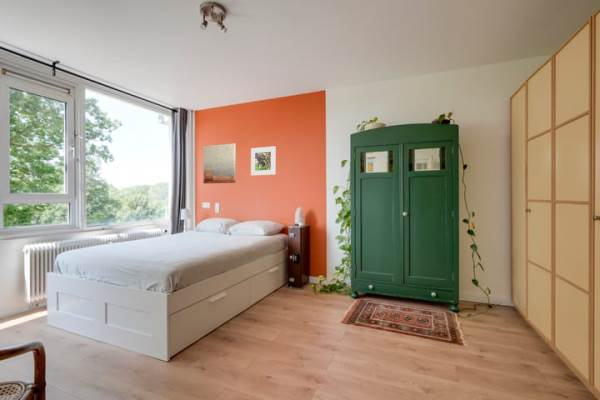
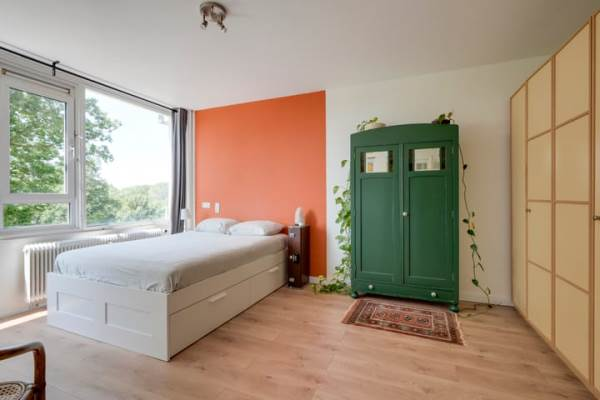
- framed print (263, 161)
- wall art (219, 164)
